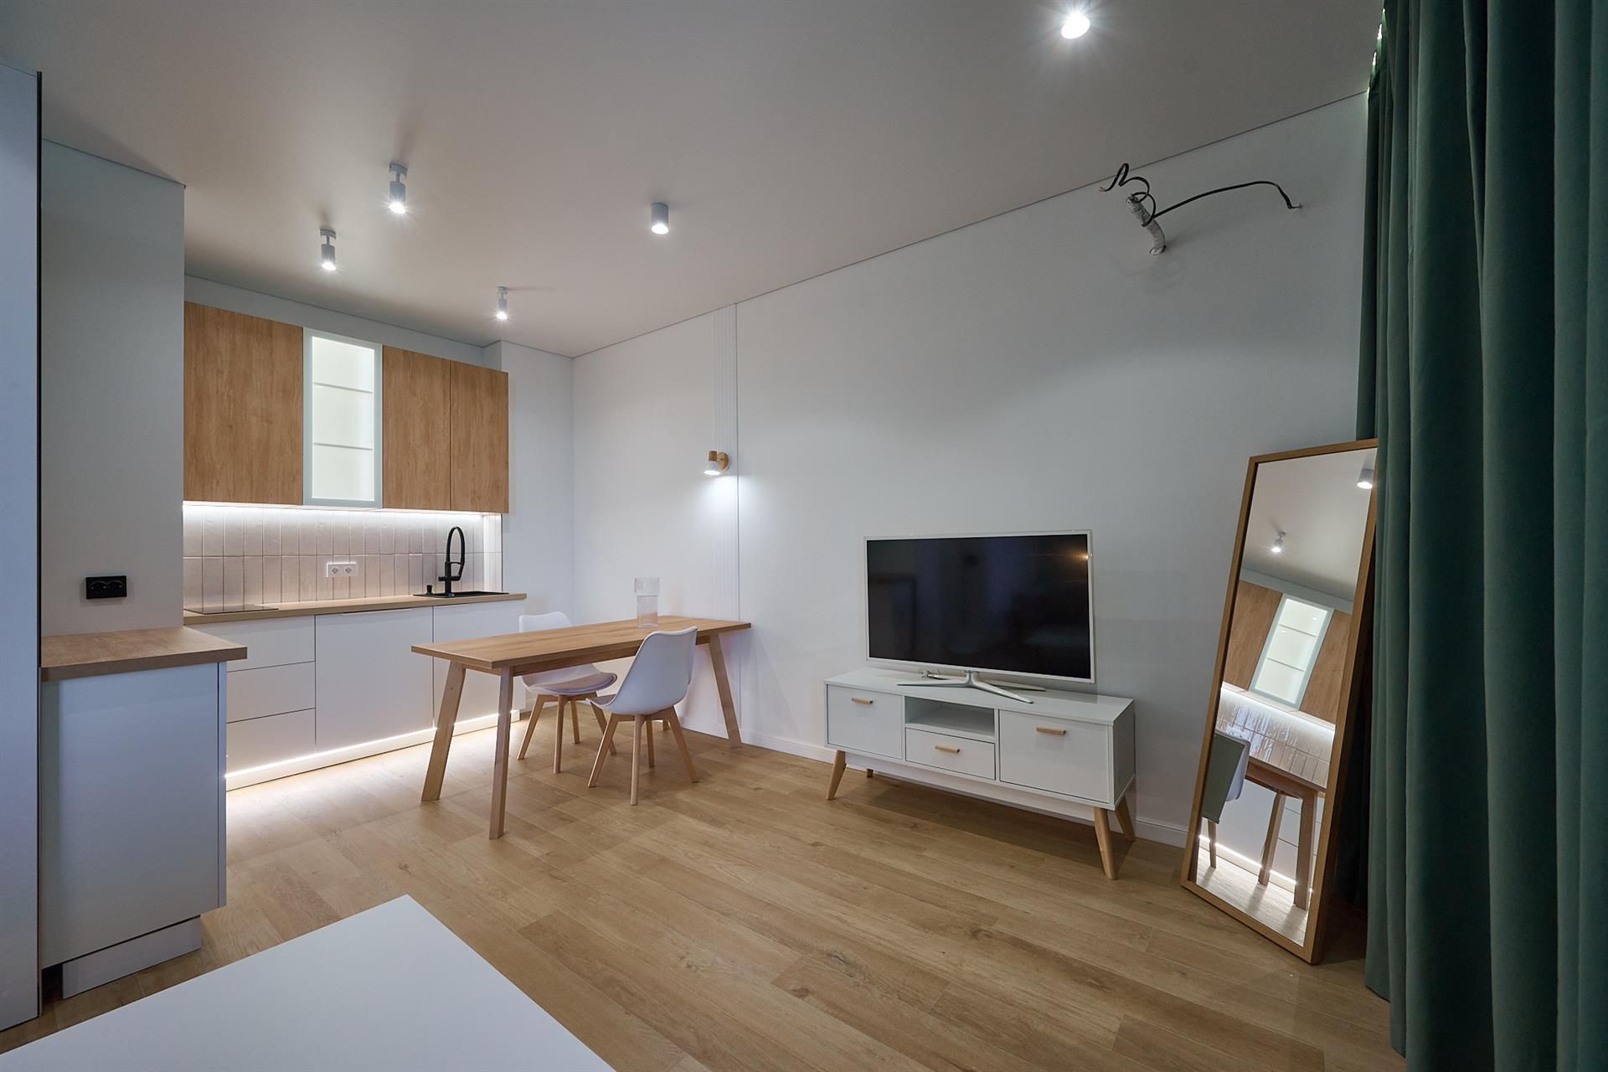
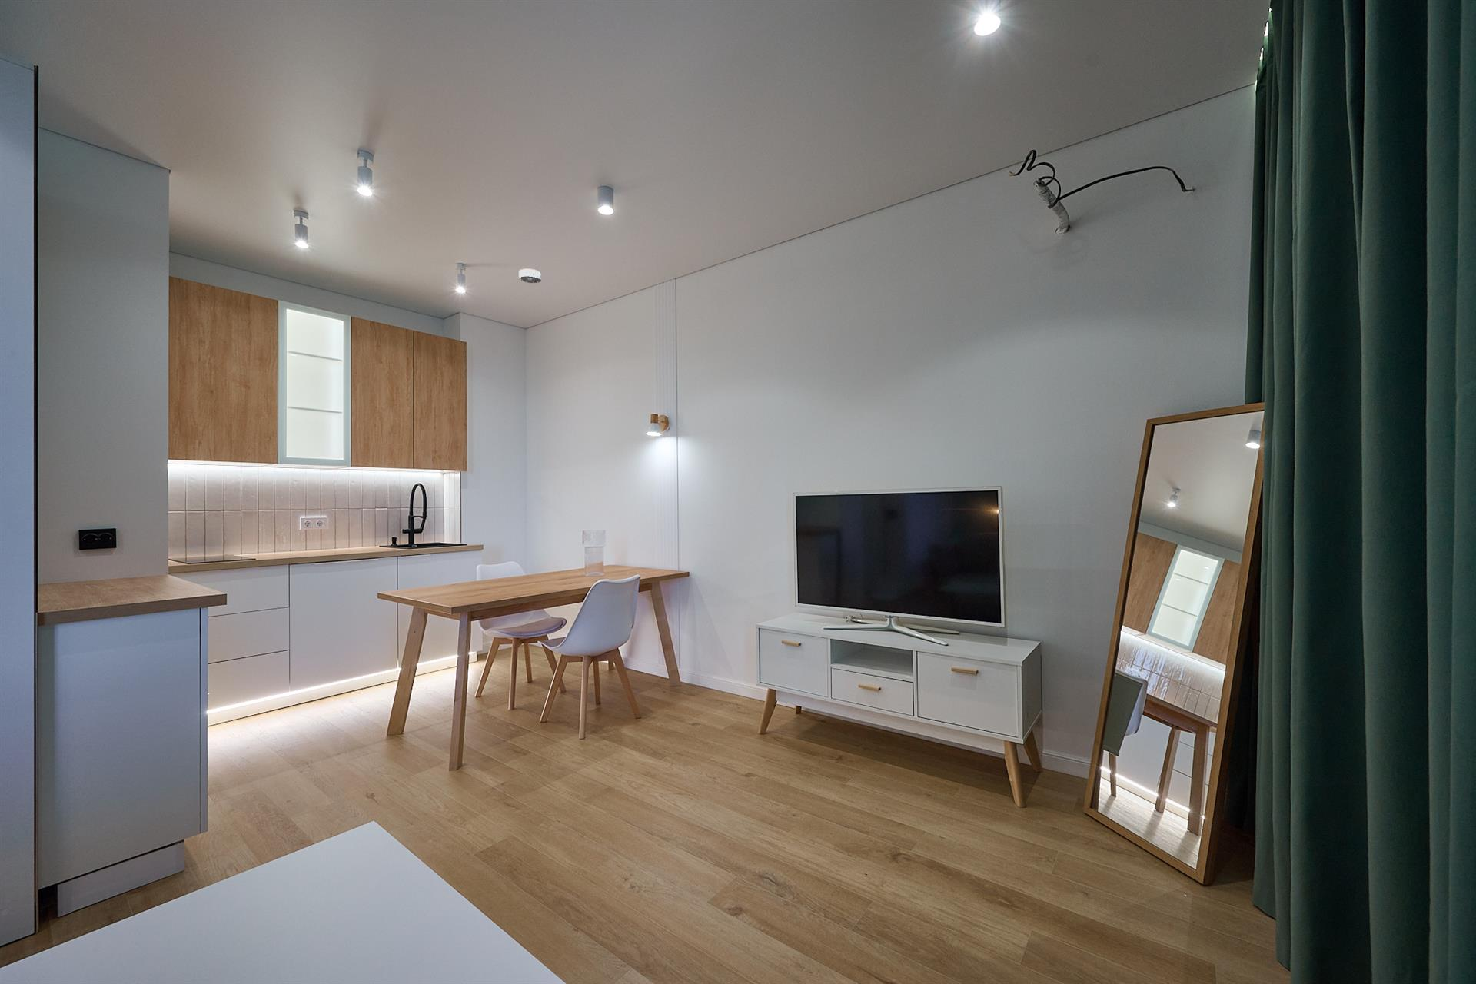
+ smoke detector (529, 276)
